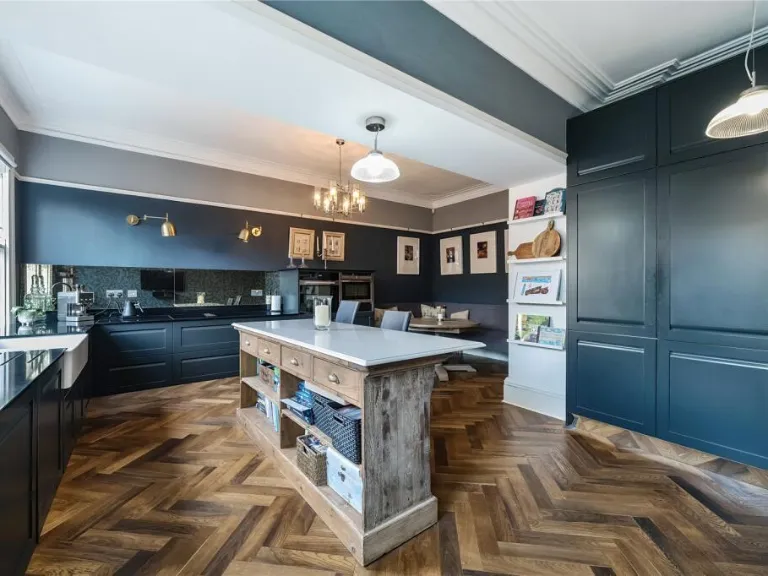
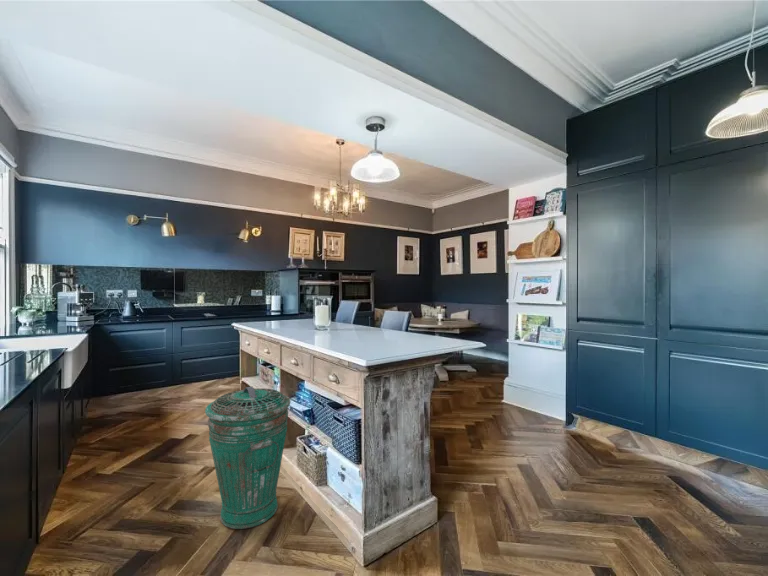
+ trash can (249, 449)
